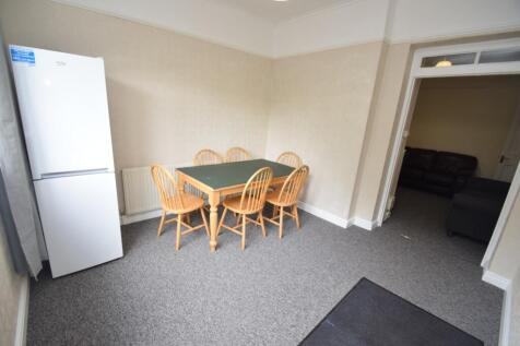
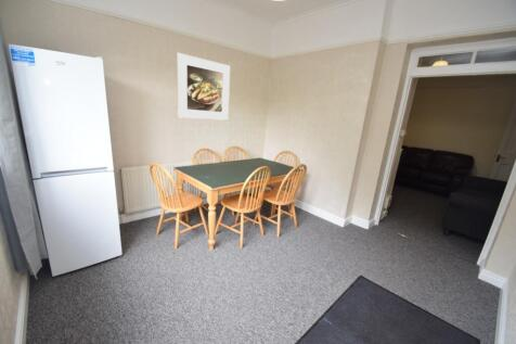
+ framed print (205, 90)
